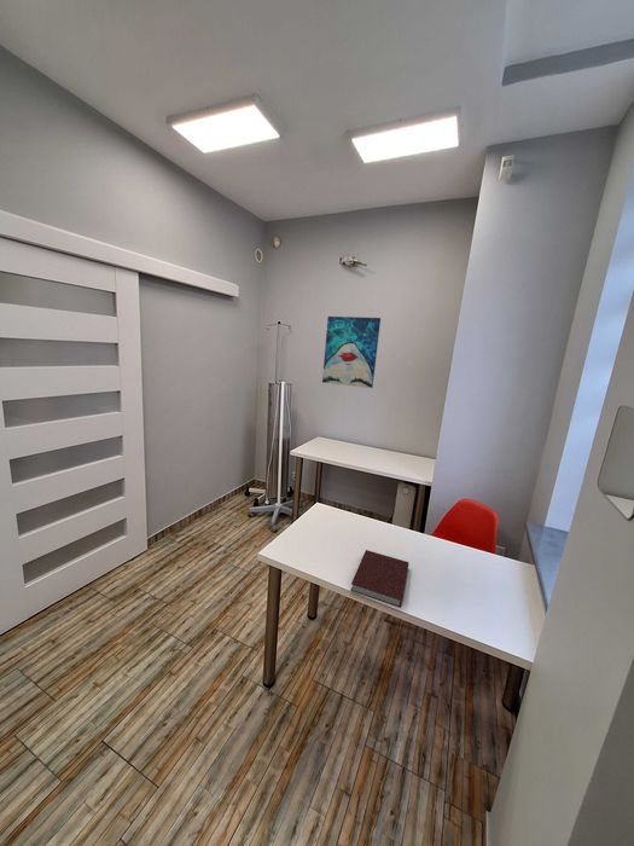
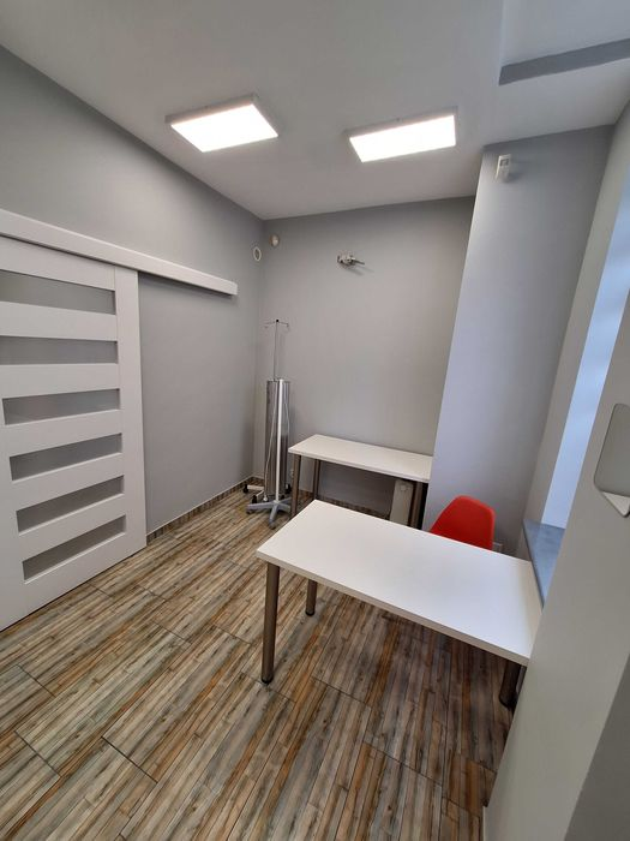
- wall art (349, 352)
- notebook (380, 575)
